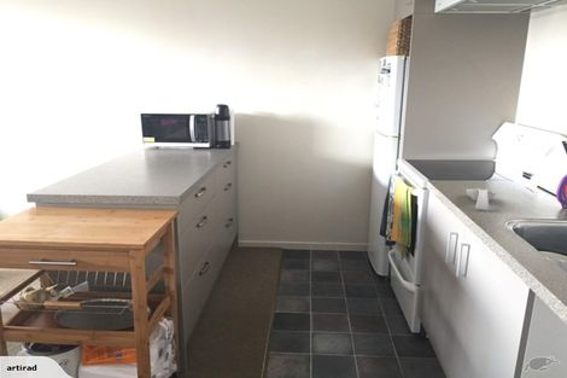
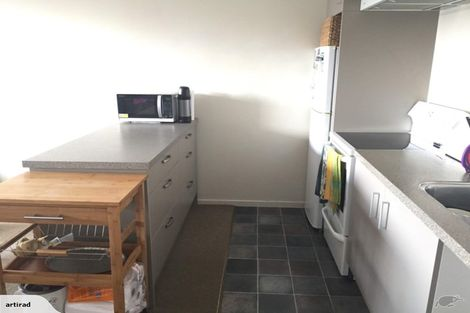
- spoon rest (481, 194)
